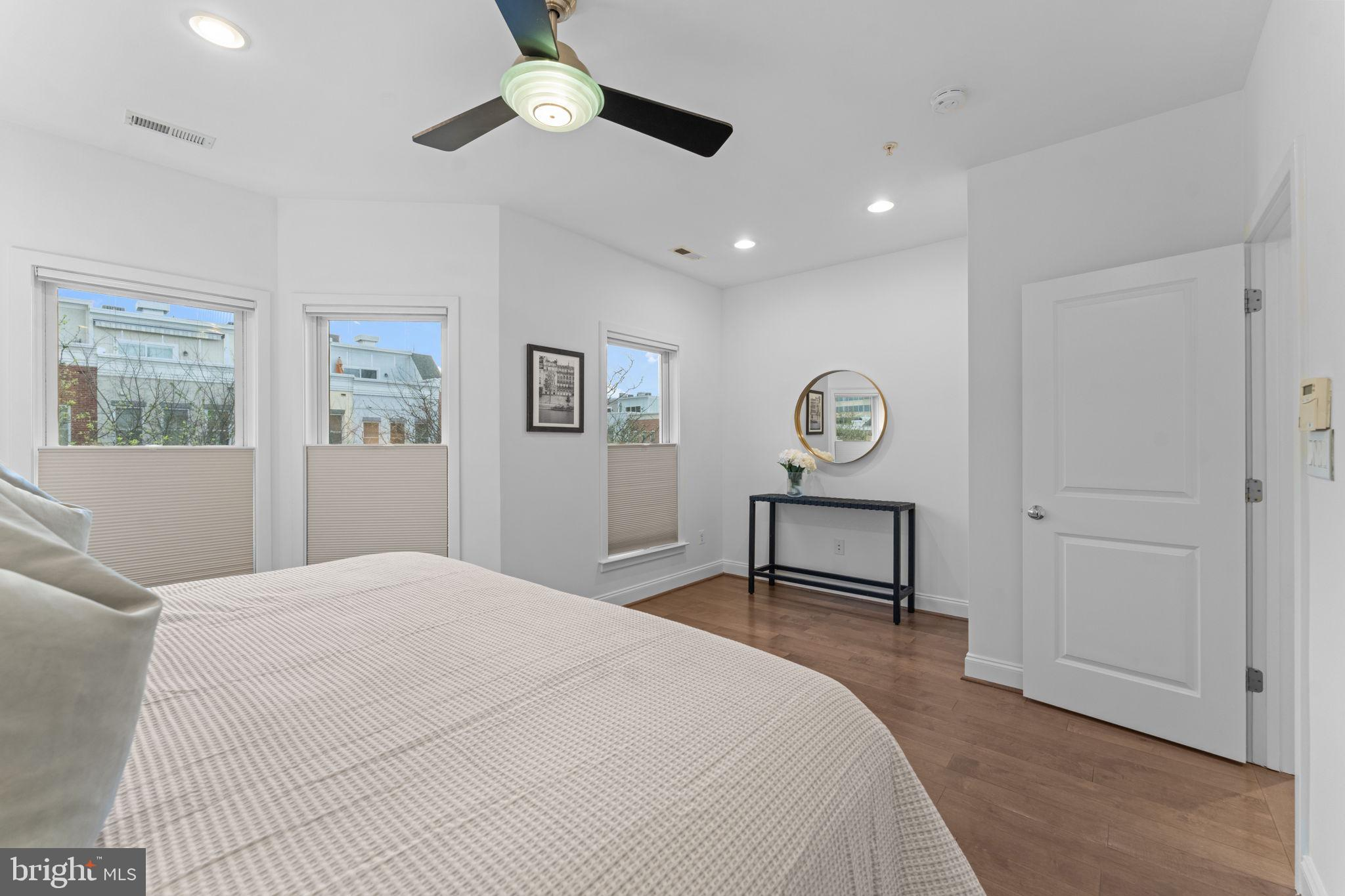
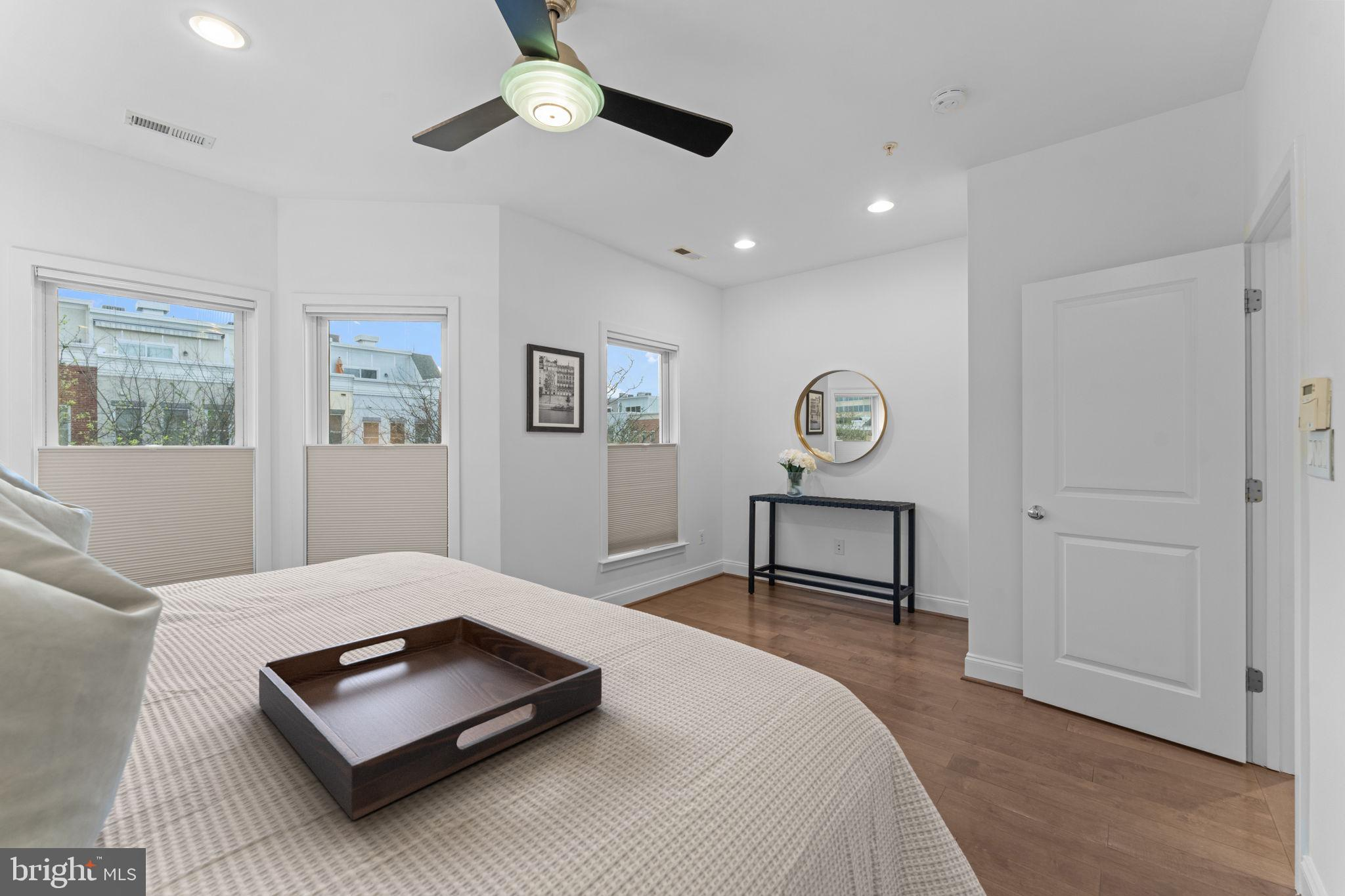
+ serving tray (426, 684)
